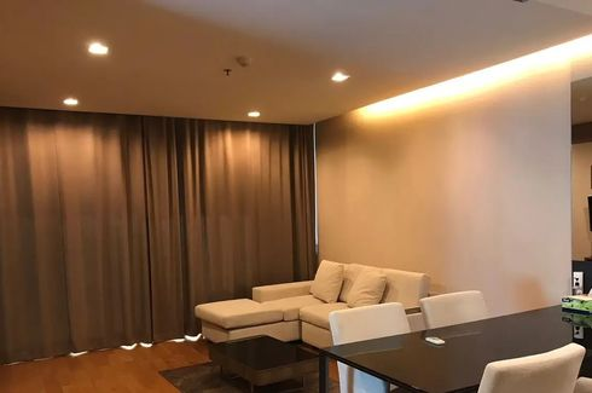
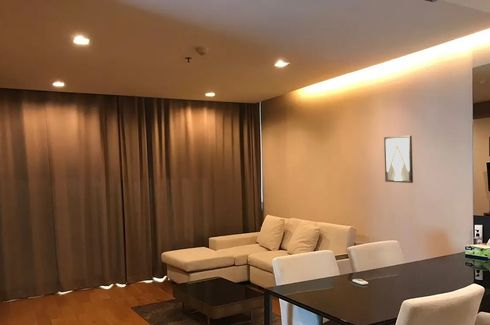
+ wall art (397, 159)
